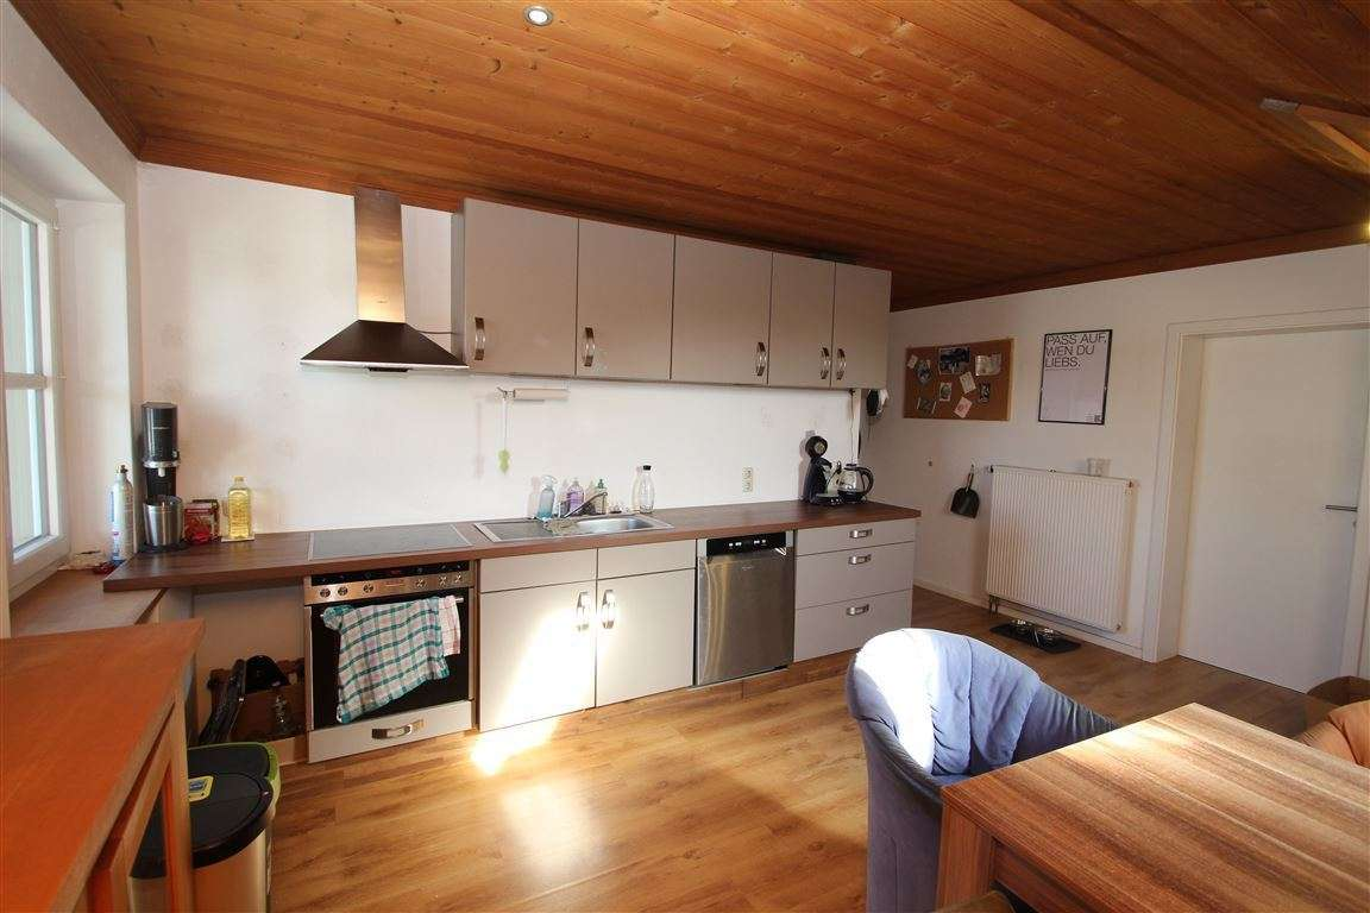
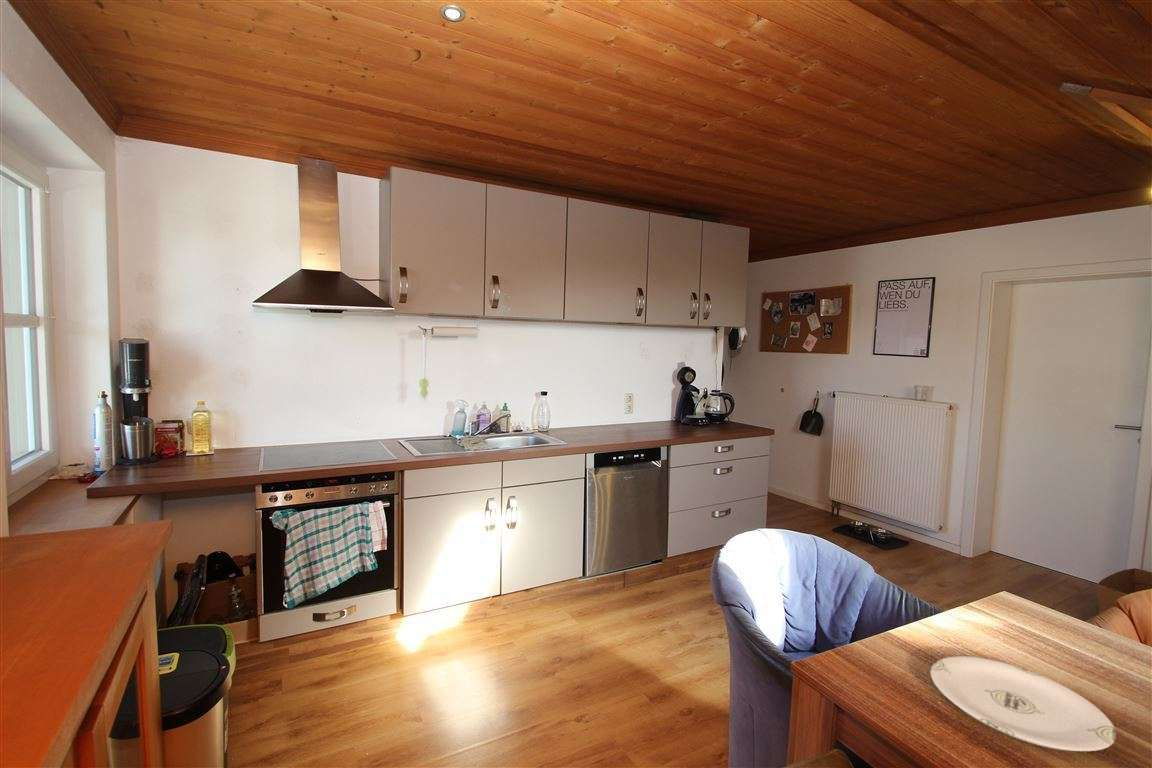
+ plate (1015, 702)
